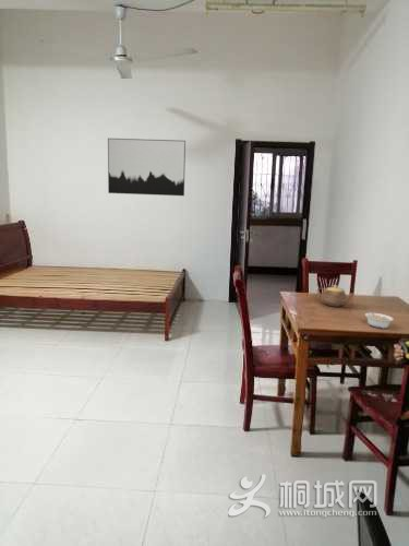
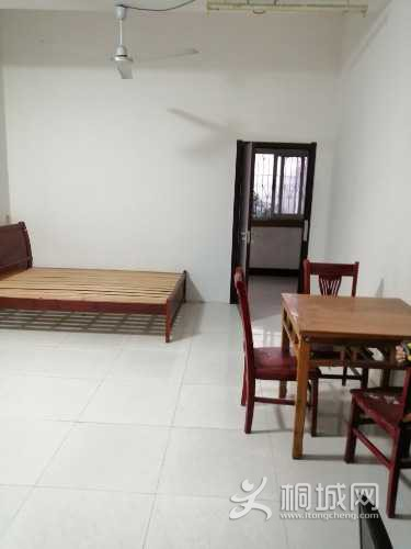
- wall art (146, 167)
- teapot (335, 295)
- legume (377, 319)
